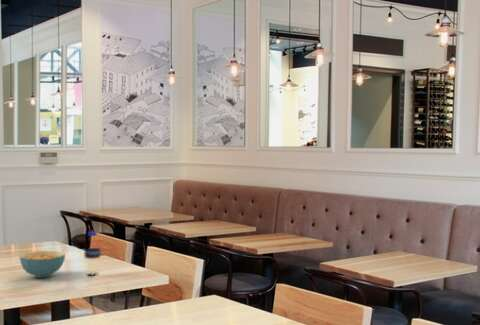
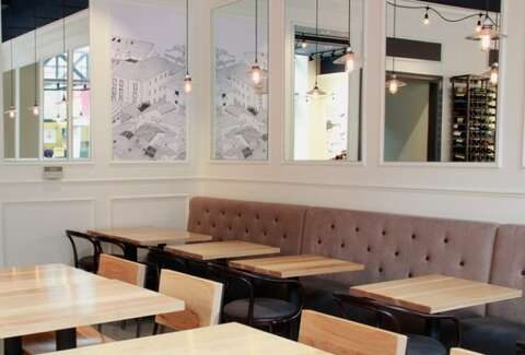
- cereal bowl (42, 265)
- water bottle (92, 253)
